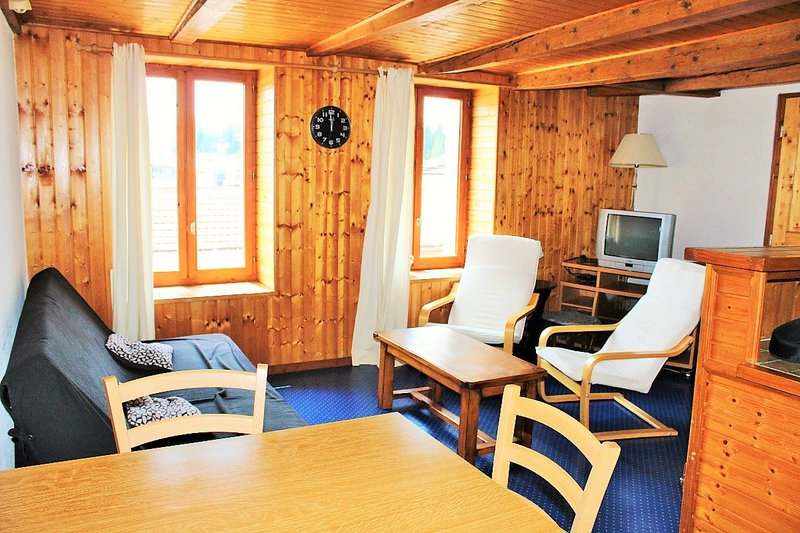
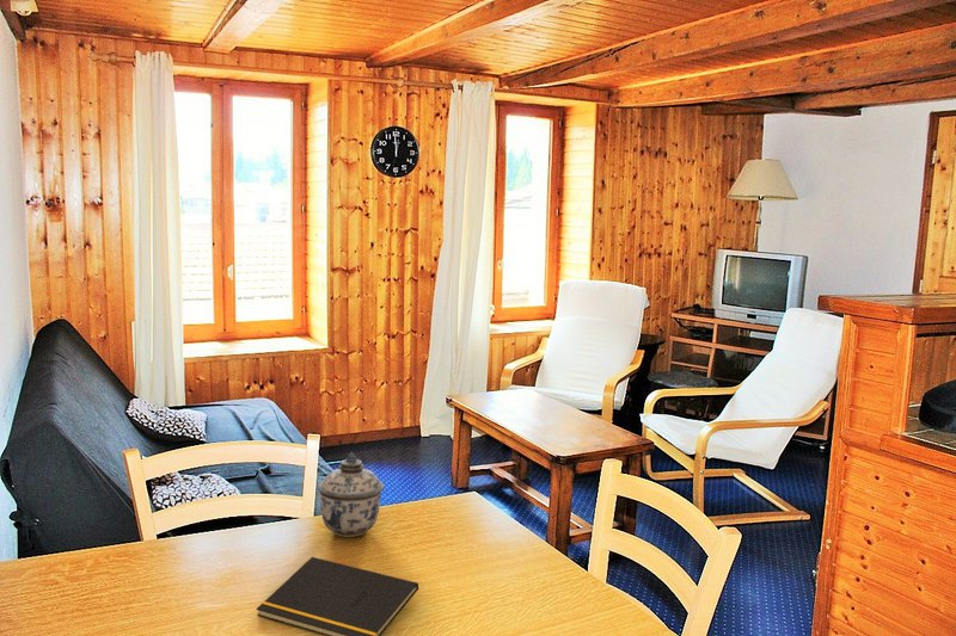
+ lidded jar (350, 492)
+ notepad (338, 598)
